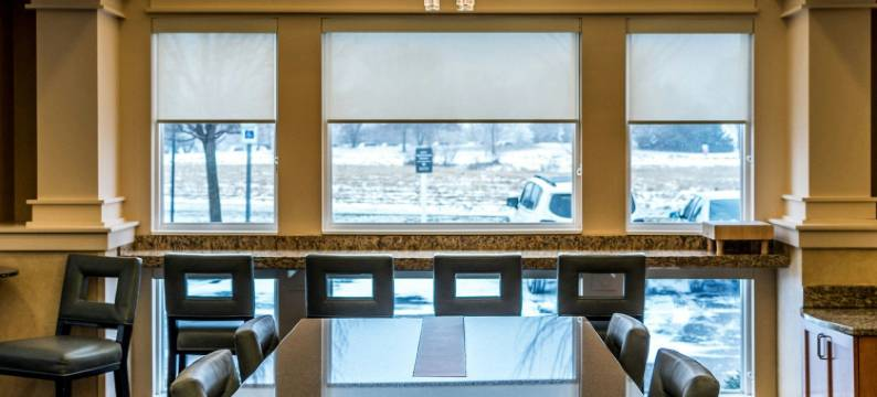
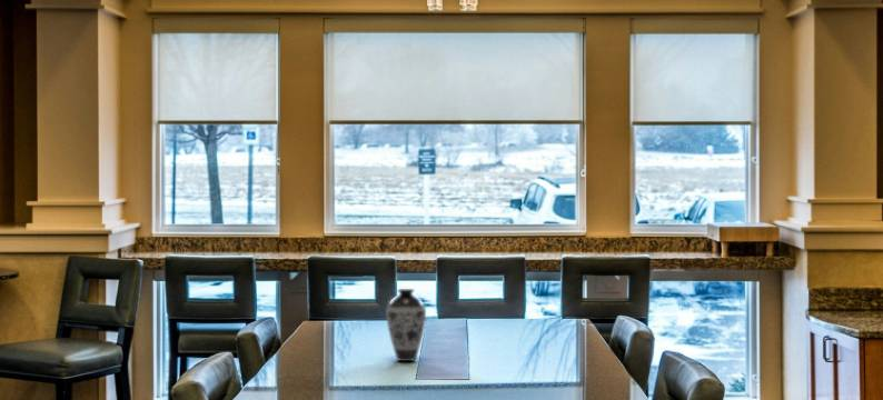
+ decorative vase (406, 324)
